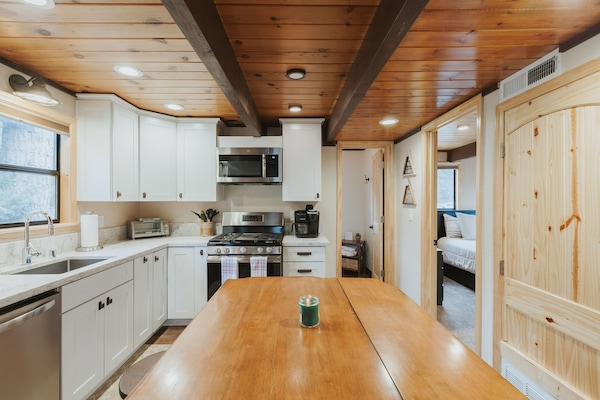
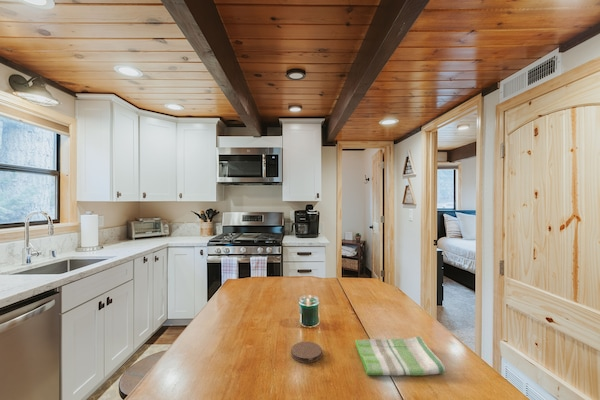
+ dish towel (396, 354)
+ coaster (306, 351)
